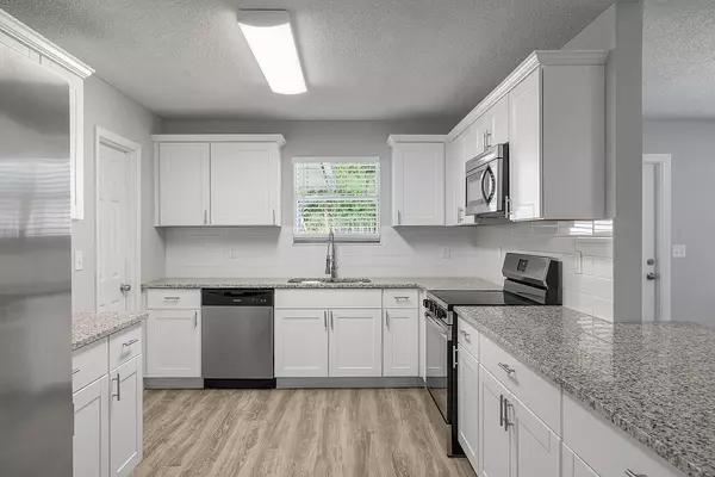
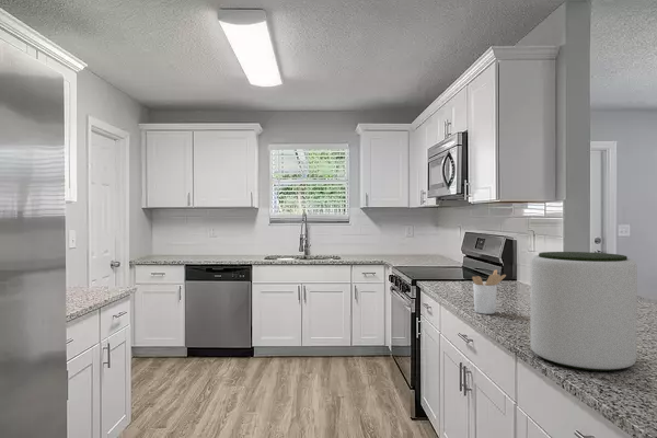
+ plant pot (580, 306)
+ utensil holder (488, 291)
